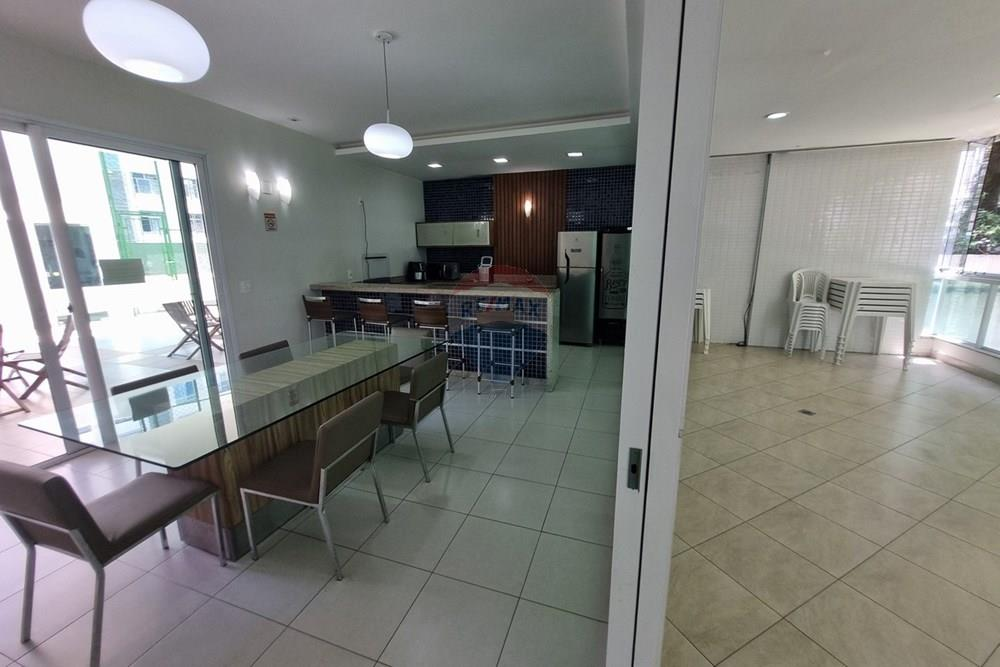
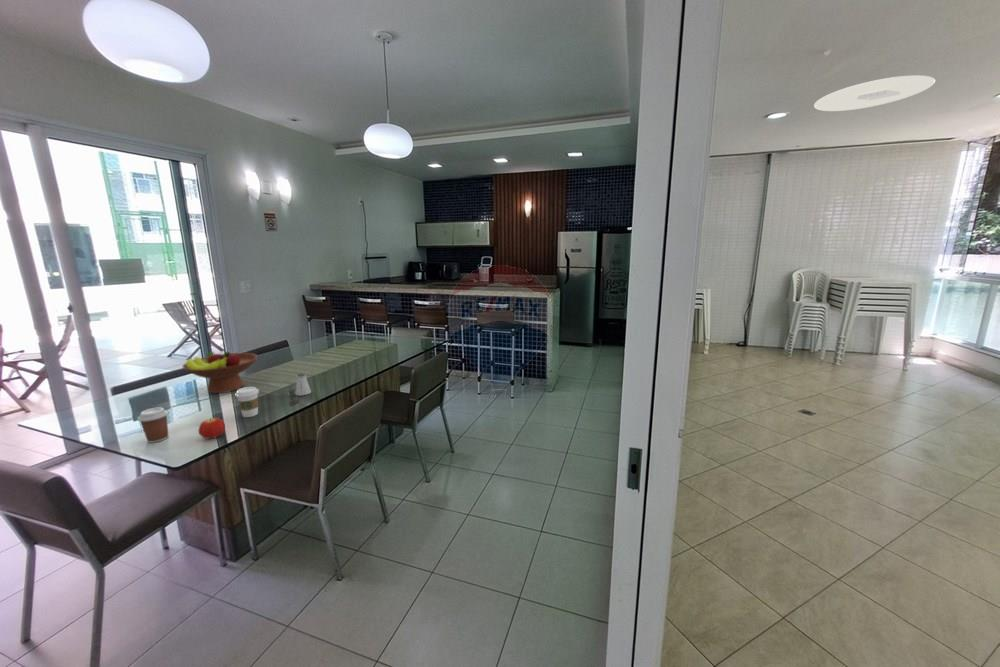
+ fruit (211, 427)
+ saltshaker (302, 383)
+ coffee cup (248, 402)
+ fruit bowl (223, 369)
+ coffee cup (155, 424)
+ ceiling light (870, 90)
